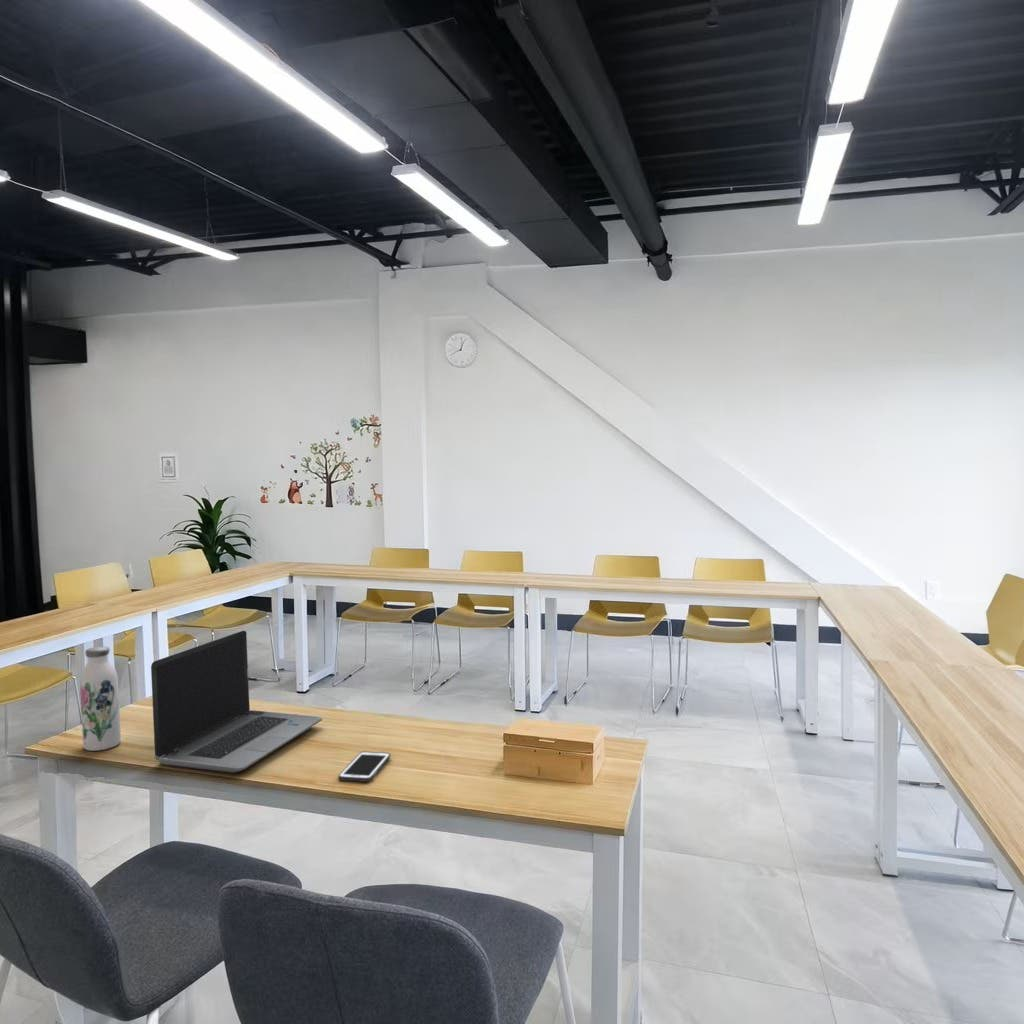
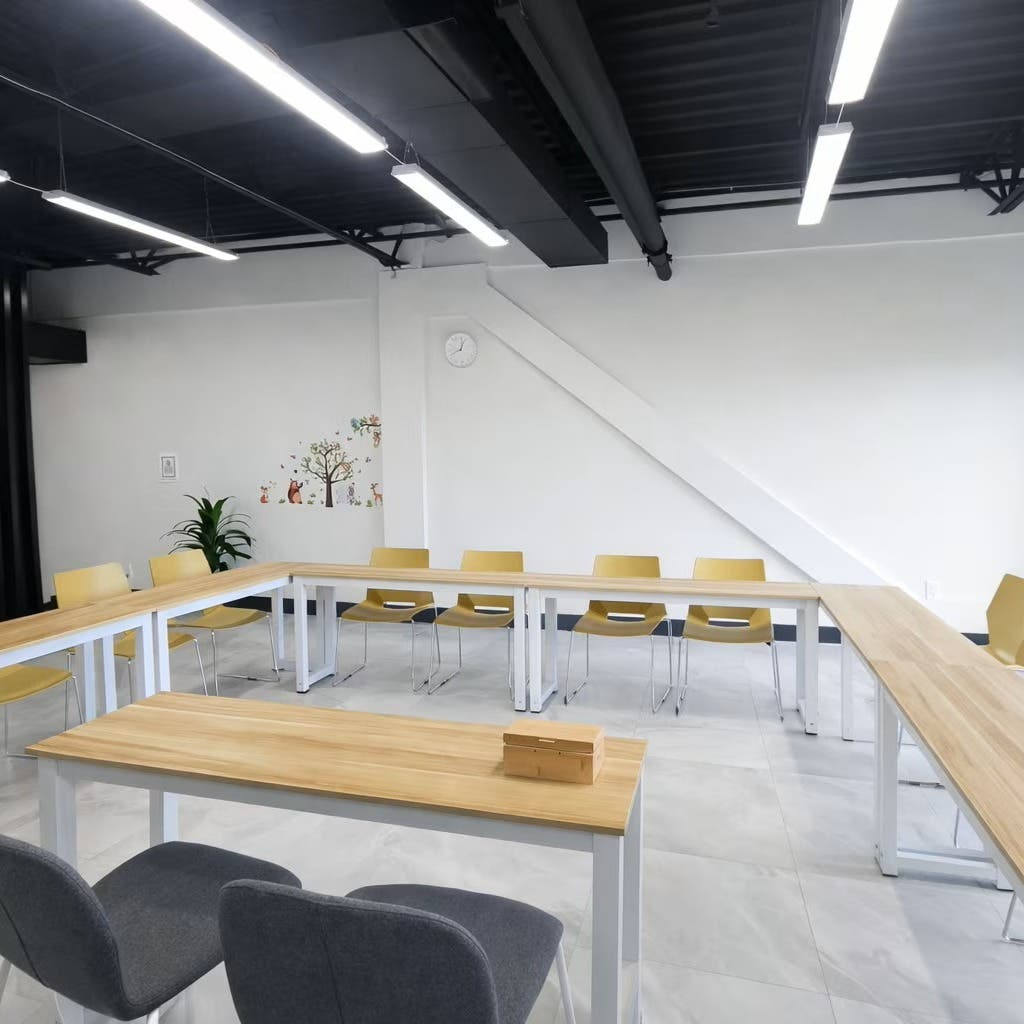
- cell phone (365, 766)
- laptop computer (243, 695)
- water bottle (99, 696)
